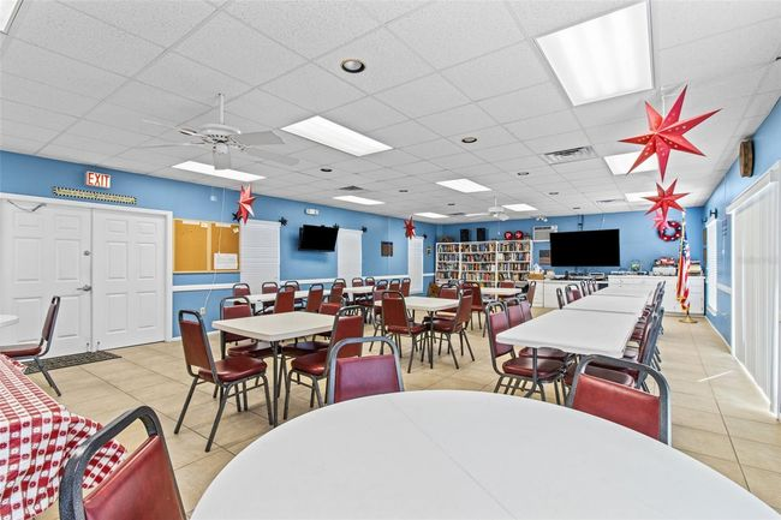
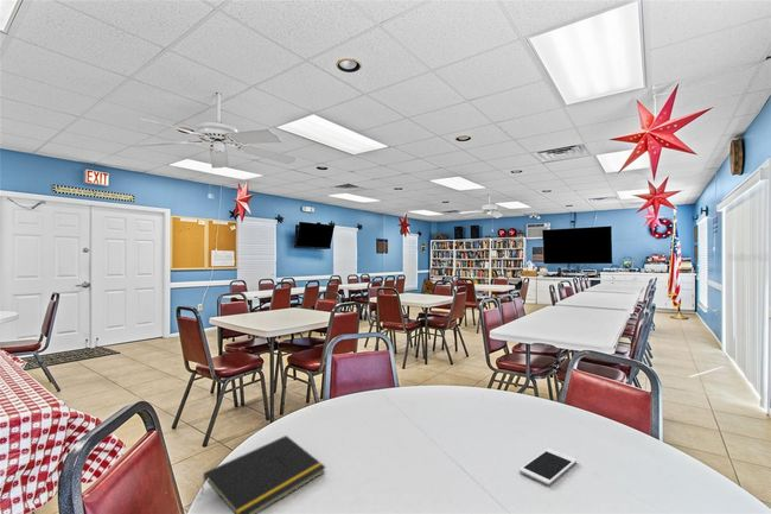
+ cell phone (548, 465)
+ notepad (267, 471)
